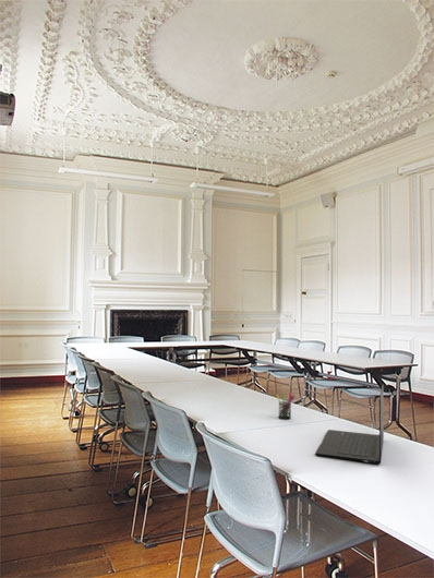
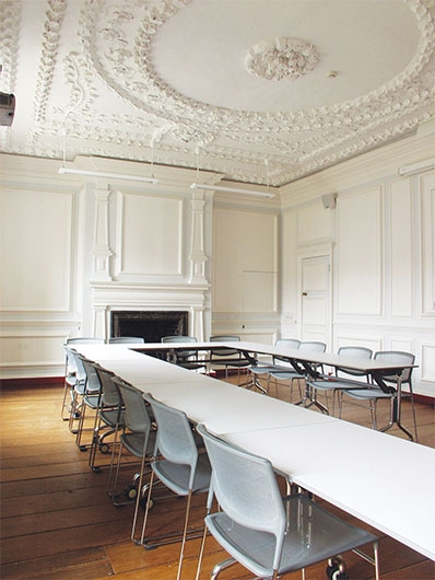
- pen holder (285, 404)
- laptop (351, 432)
